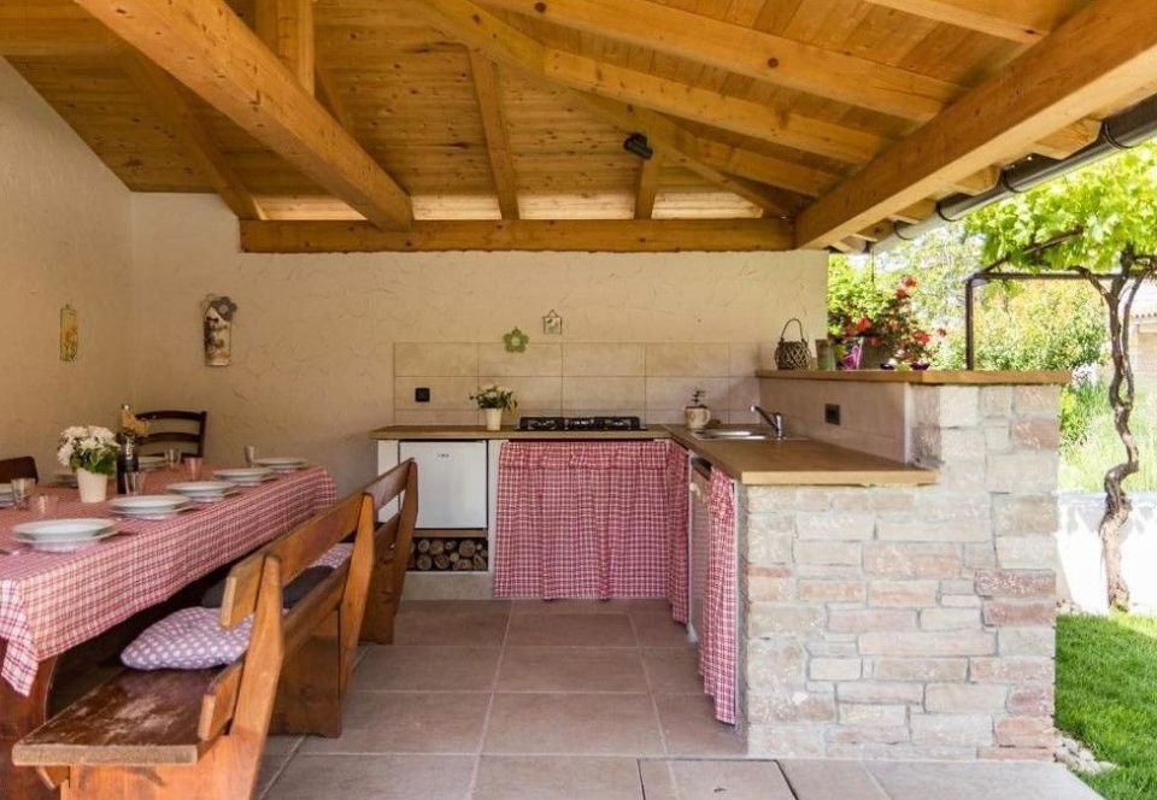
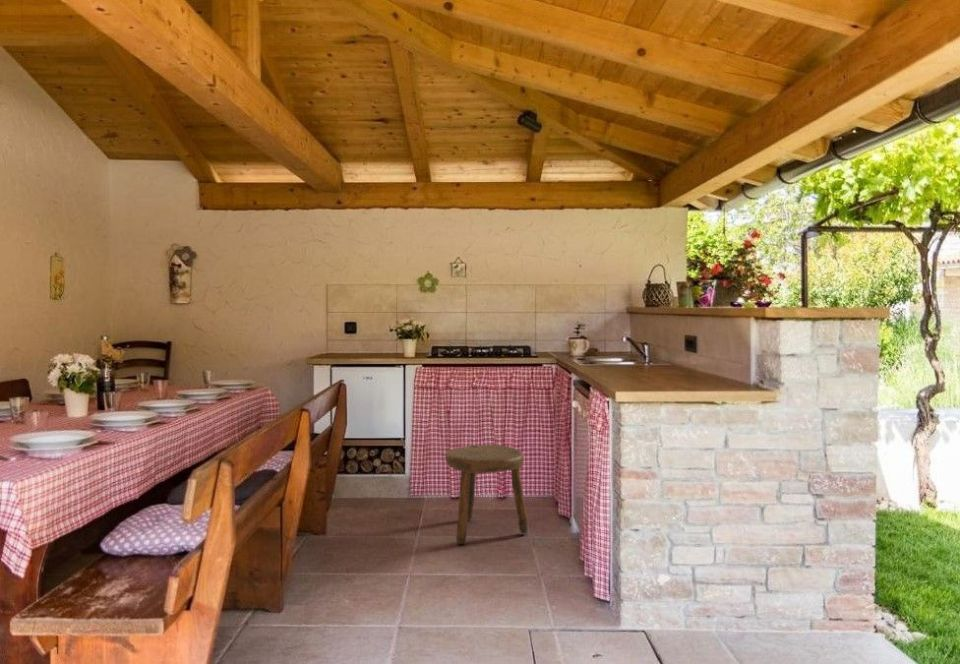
+ stool (474, 490)
